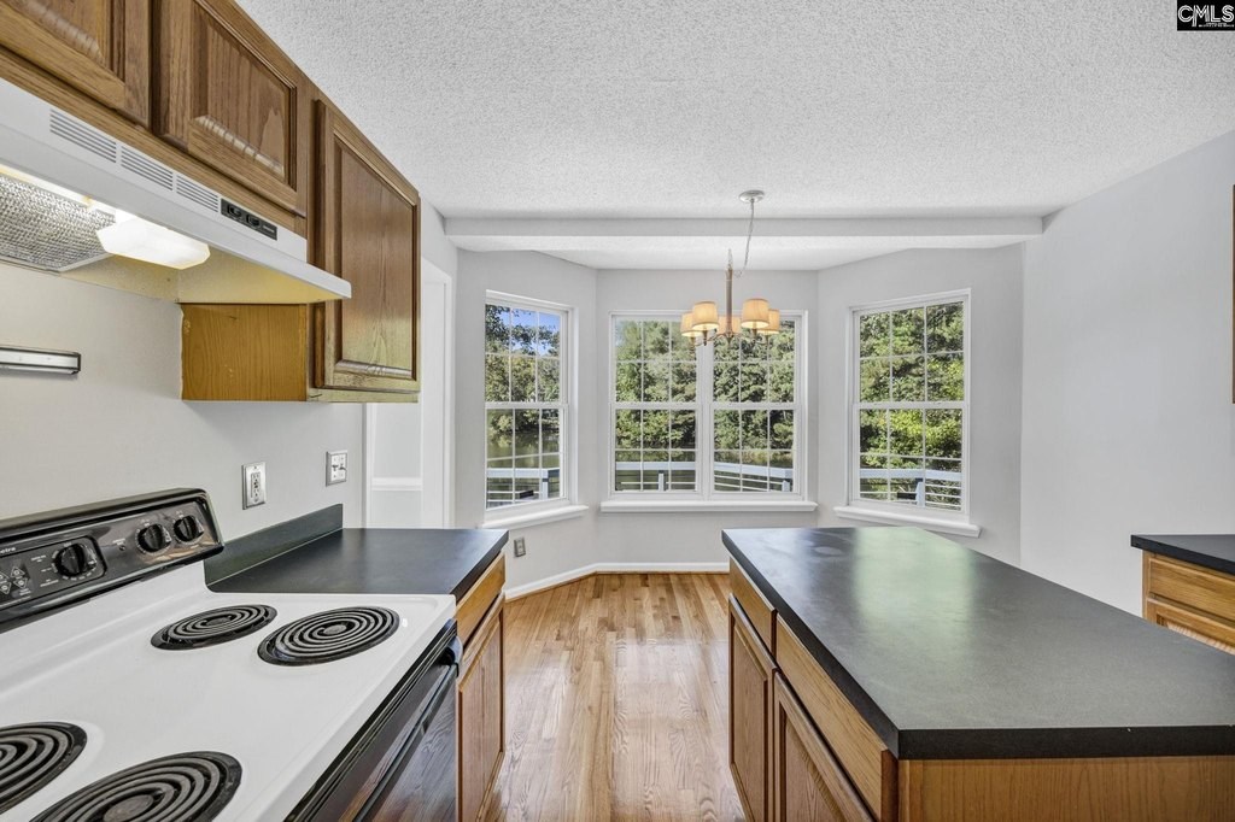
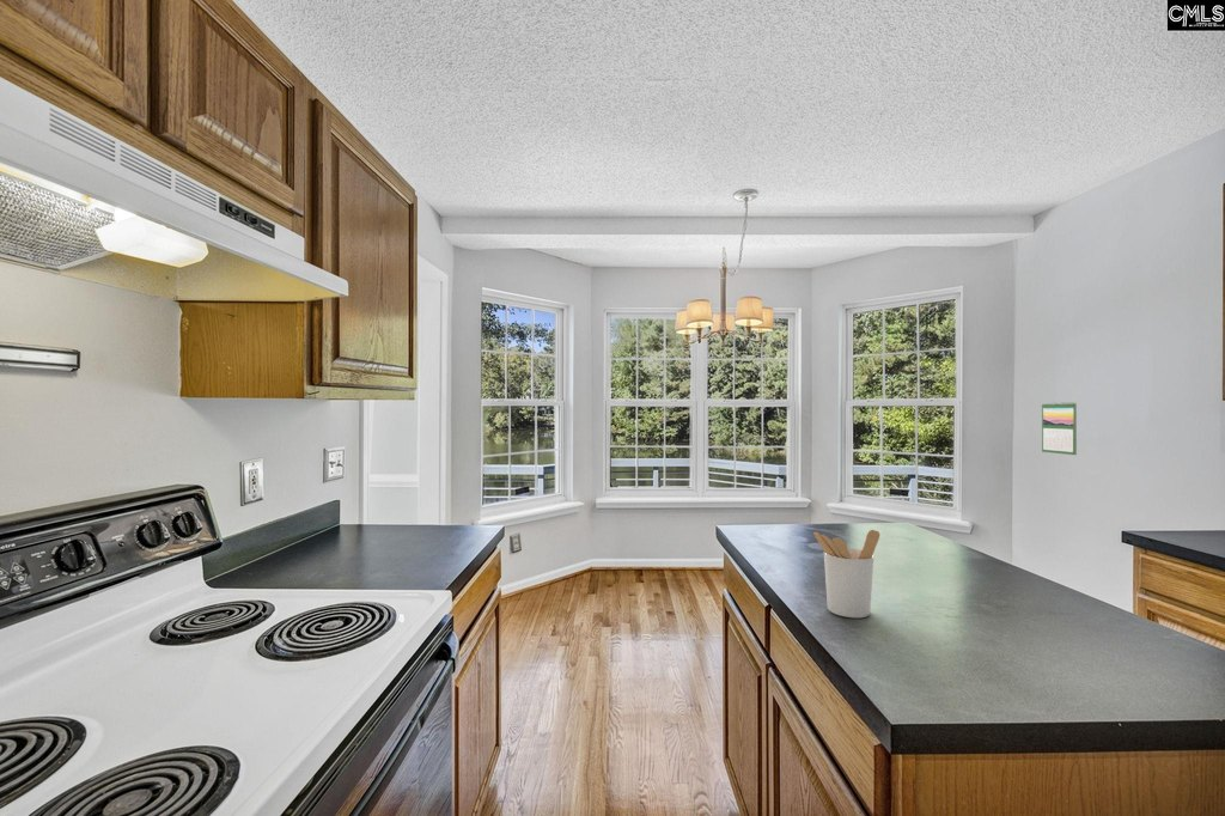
+ utensil holder (842, 570)
+ calendar (1058, 427)
